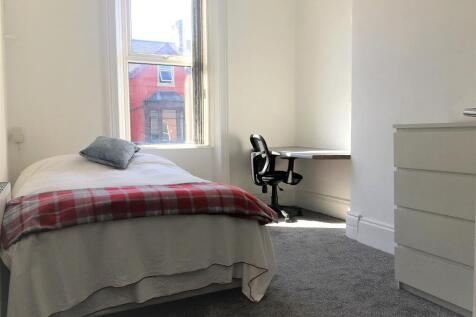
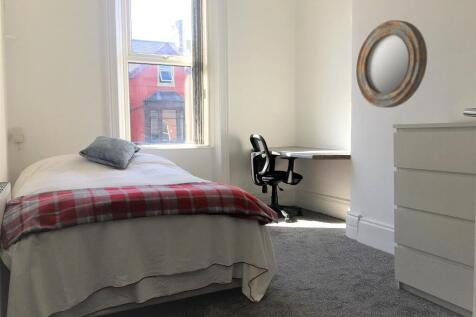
+ home mirror (387, 64)
